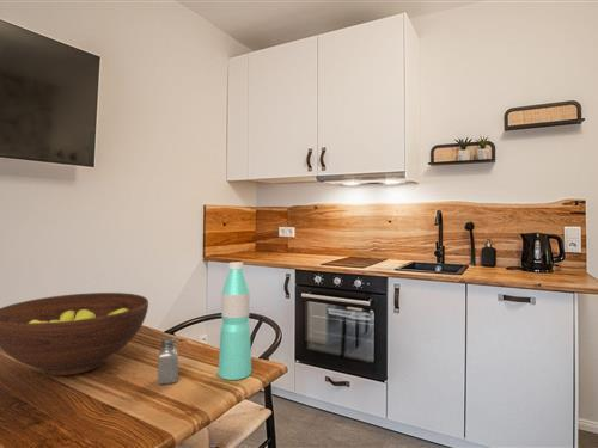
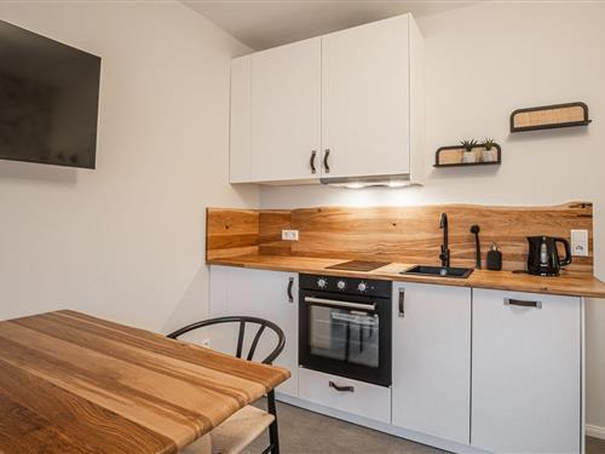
- saltshaker (167, 358)
- fruit bowl (75, 336)
- water bottle (234, 317)
